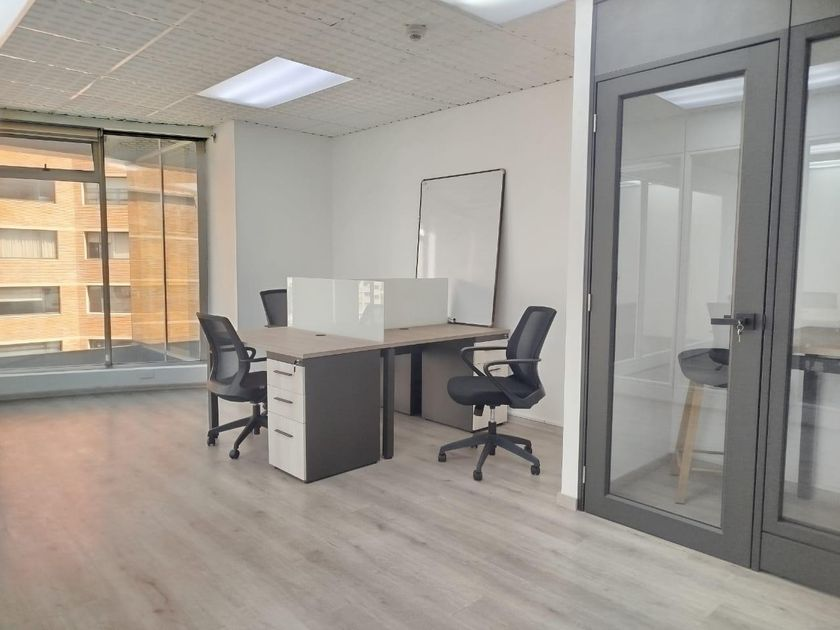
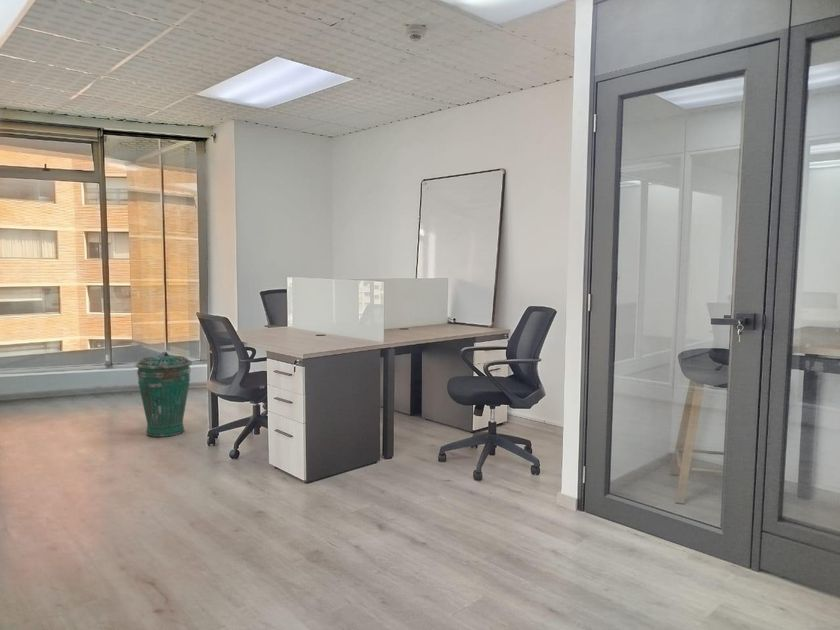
+ trash can (164, 392)
